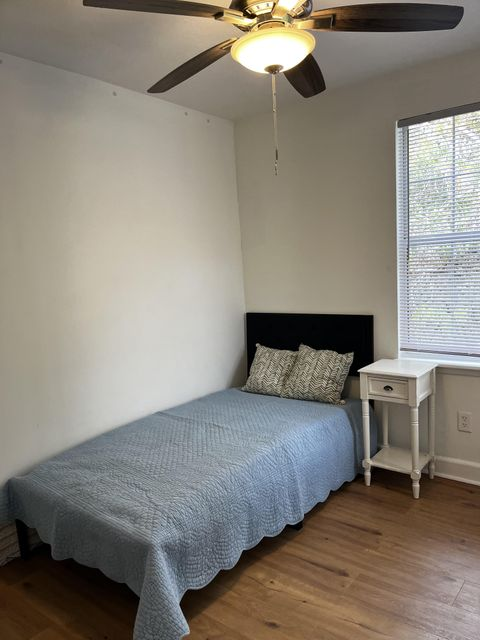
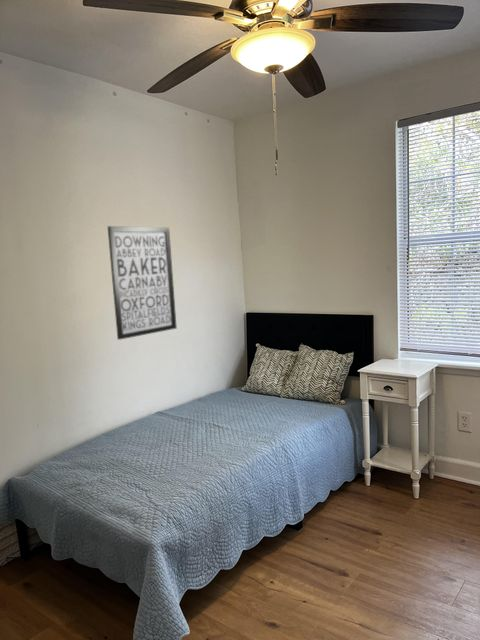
+ wall art (144, 281)
